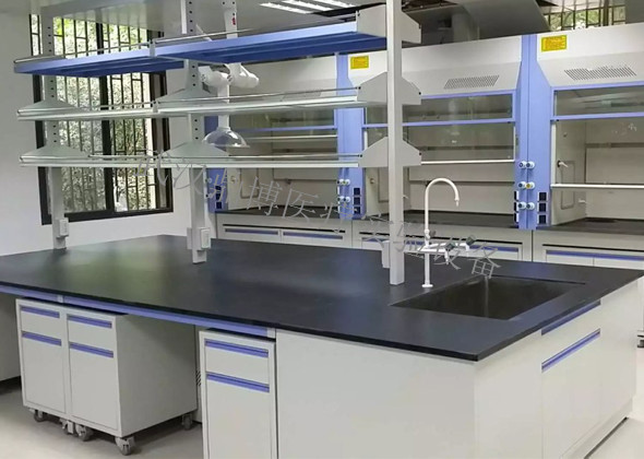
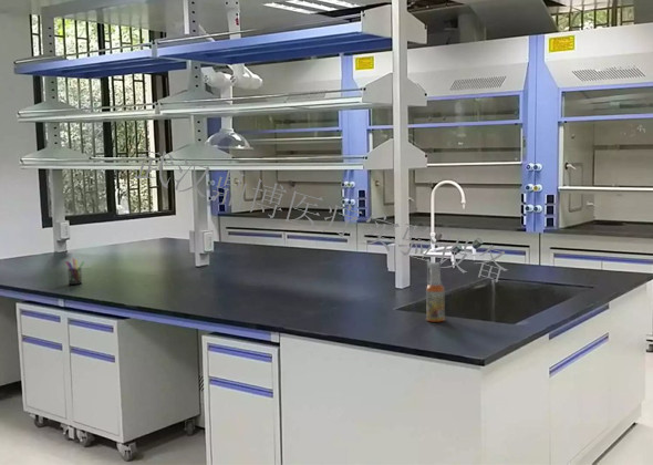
+ spray bottle (434, 291)
+ pen holder (75, 270)
